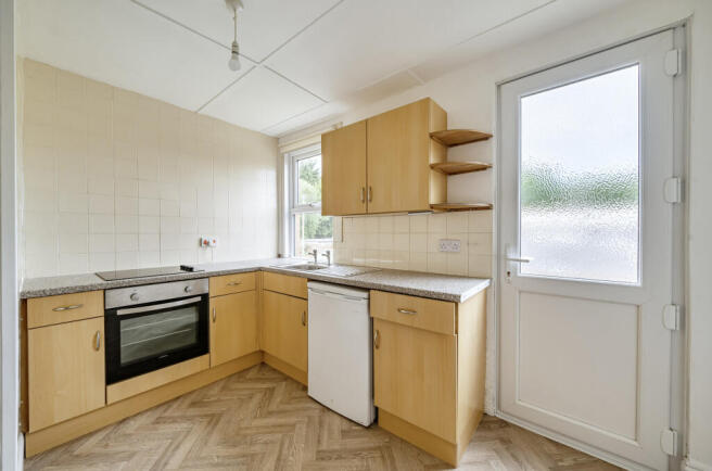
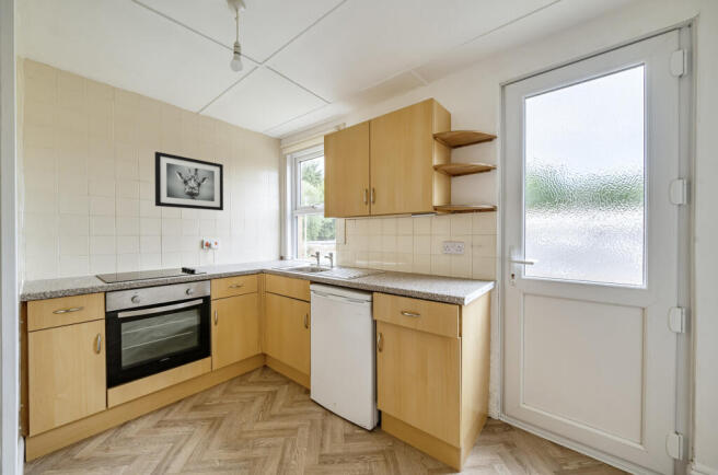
+ wall art (192, 183)
